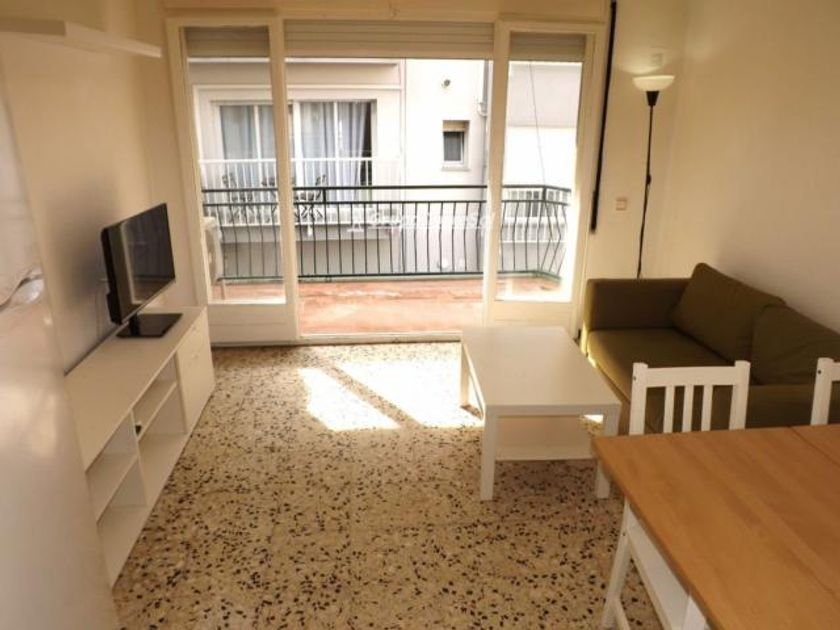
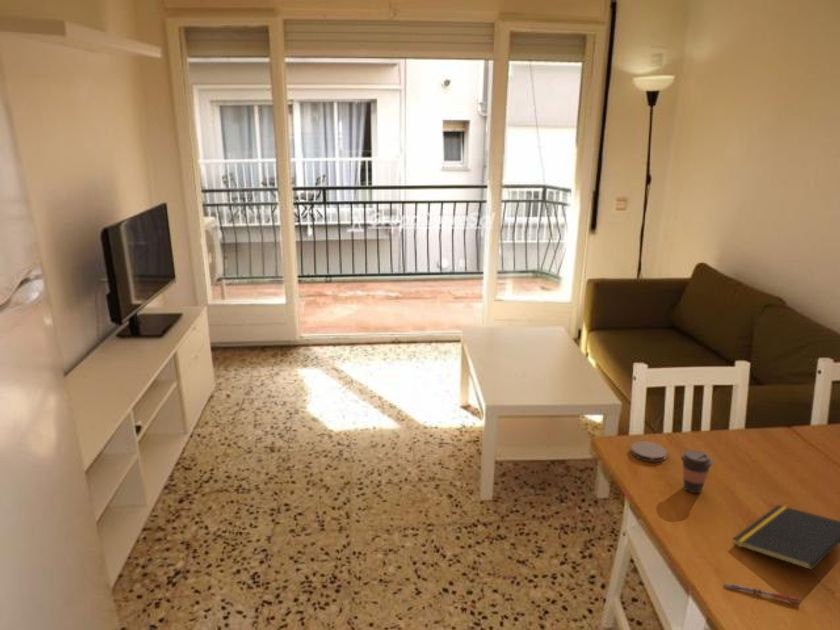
+ notepad (793, 534)
+ pen (761, 591)
+ coaster (648, 451)
+ coffee cup (694, 472)
